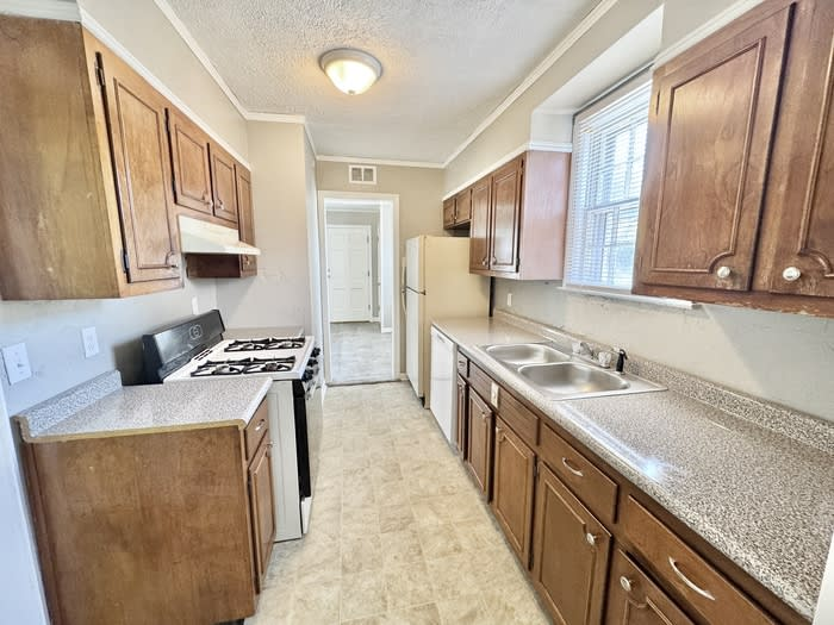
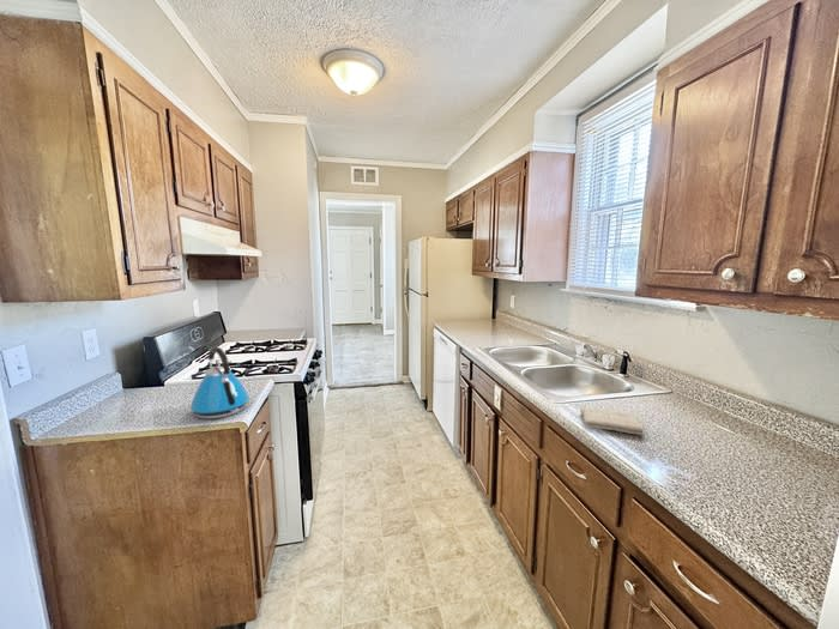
+ kettle (219, 379)
+ washcloth (610, 419)
